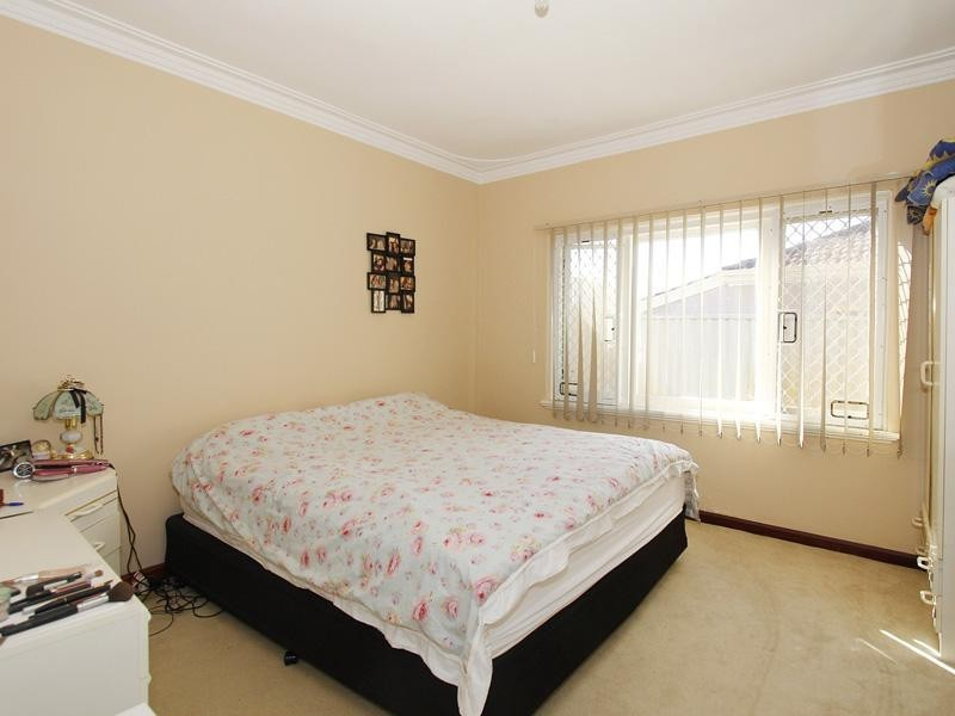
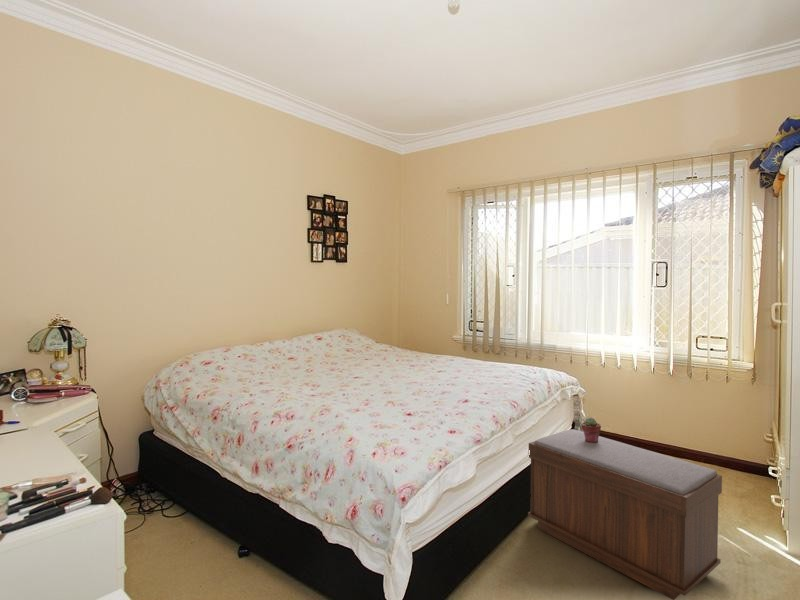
+ potted succulent (591, 428)
+ bench (616, 499)
